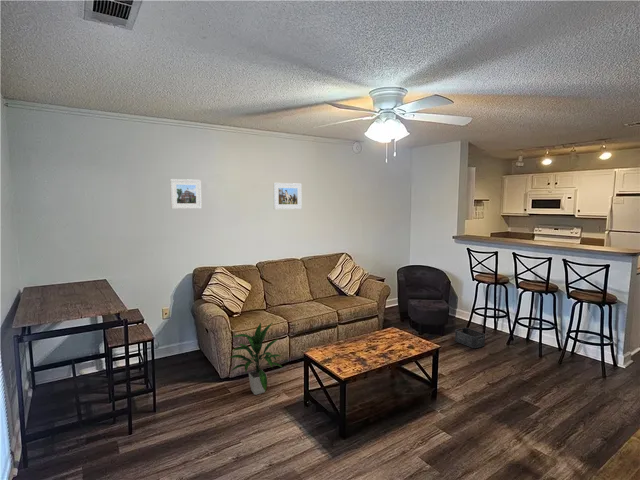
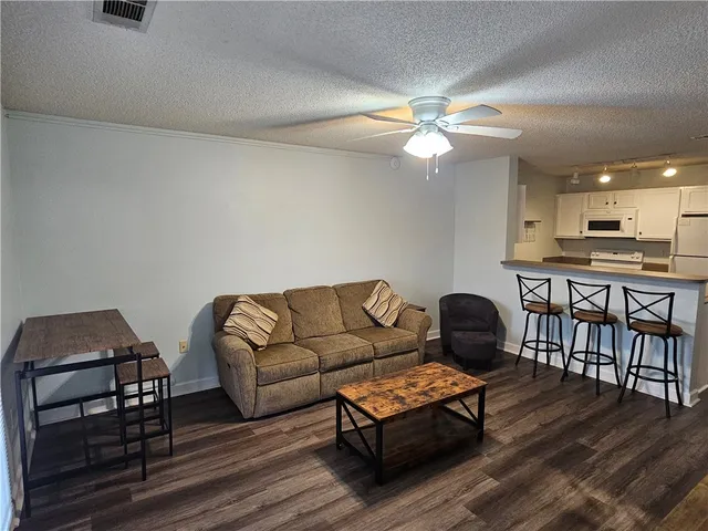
- indoor plant (256, 359)
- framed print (287, 196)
- storage bin (469, 337)
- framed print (186, 194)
